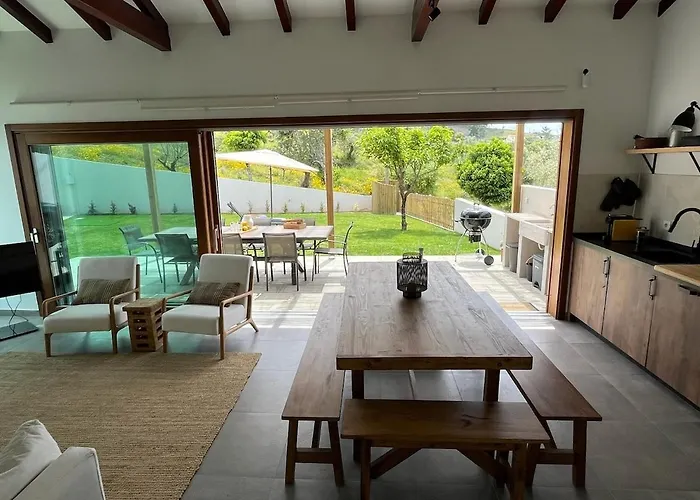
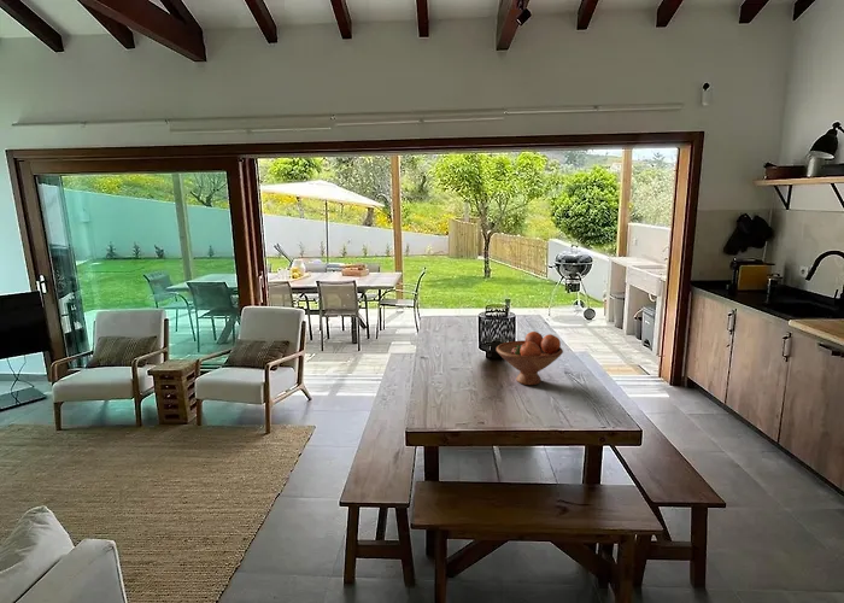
+ fruit bowl (528, 358)
